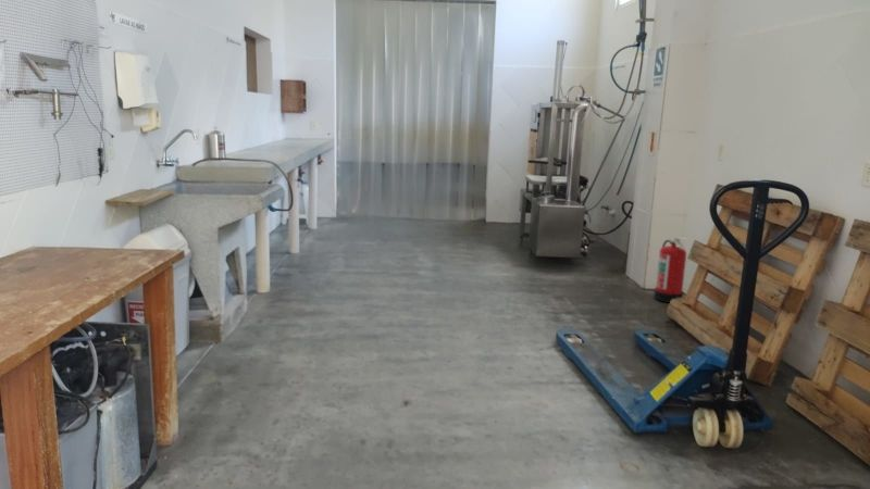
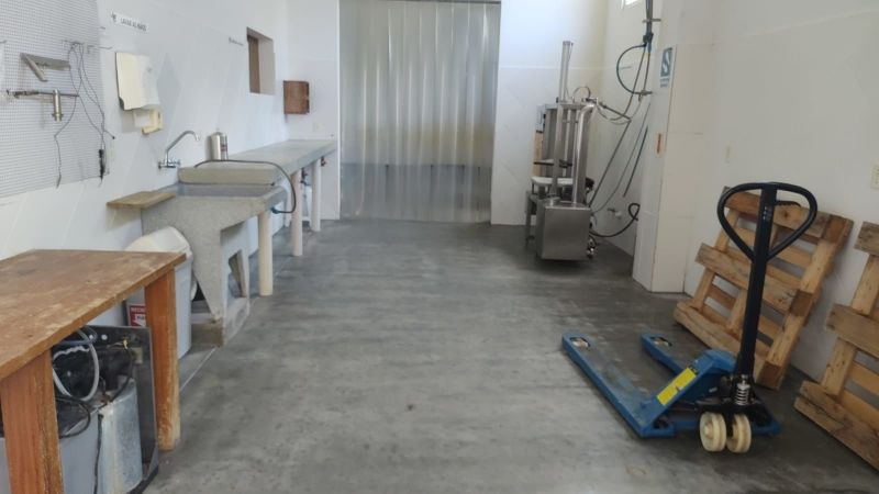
- fire extinguisher (671, 267)
